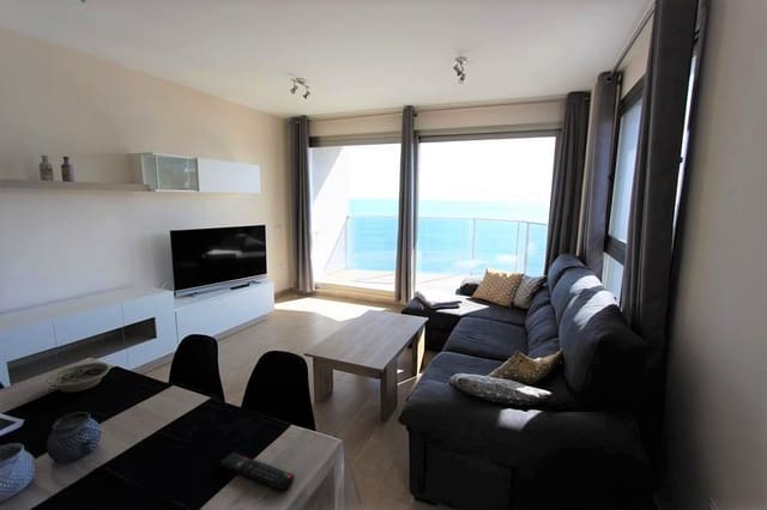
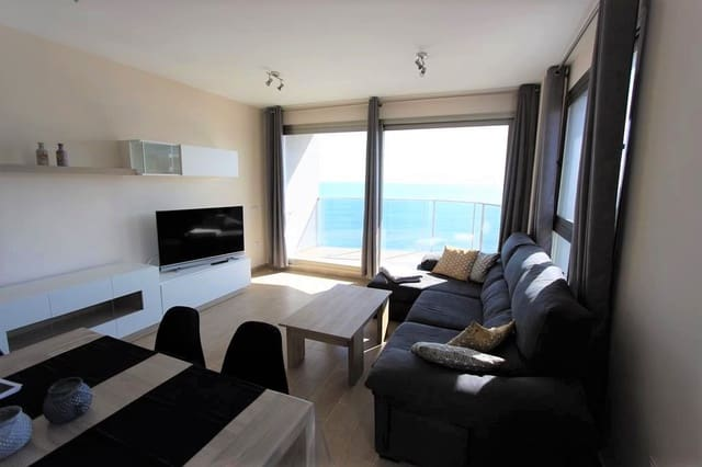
- remote control (256, 470)
- bowl (79, 378)
